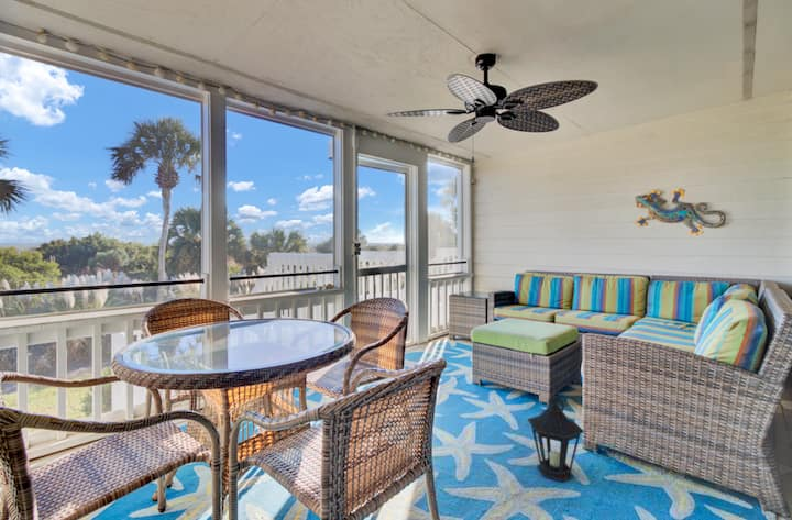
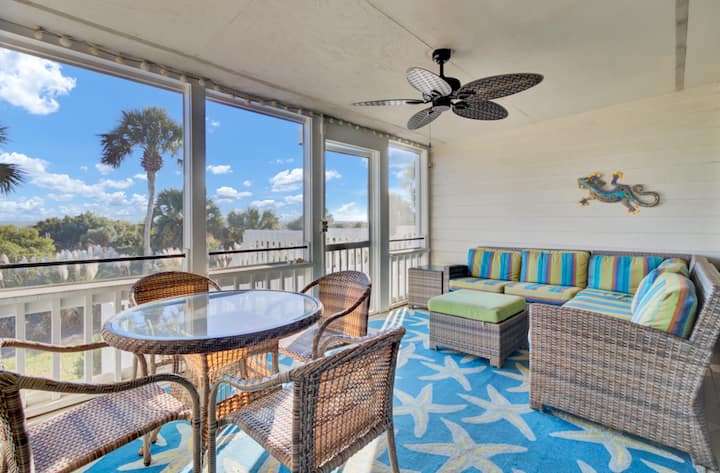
- lantern (554, 433)
